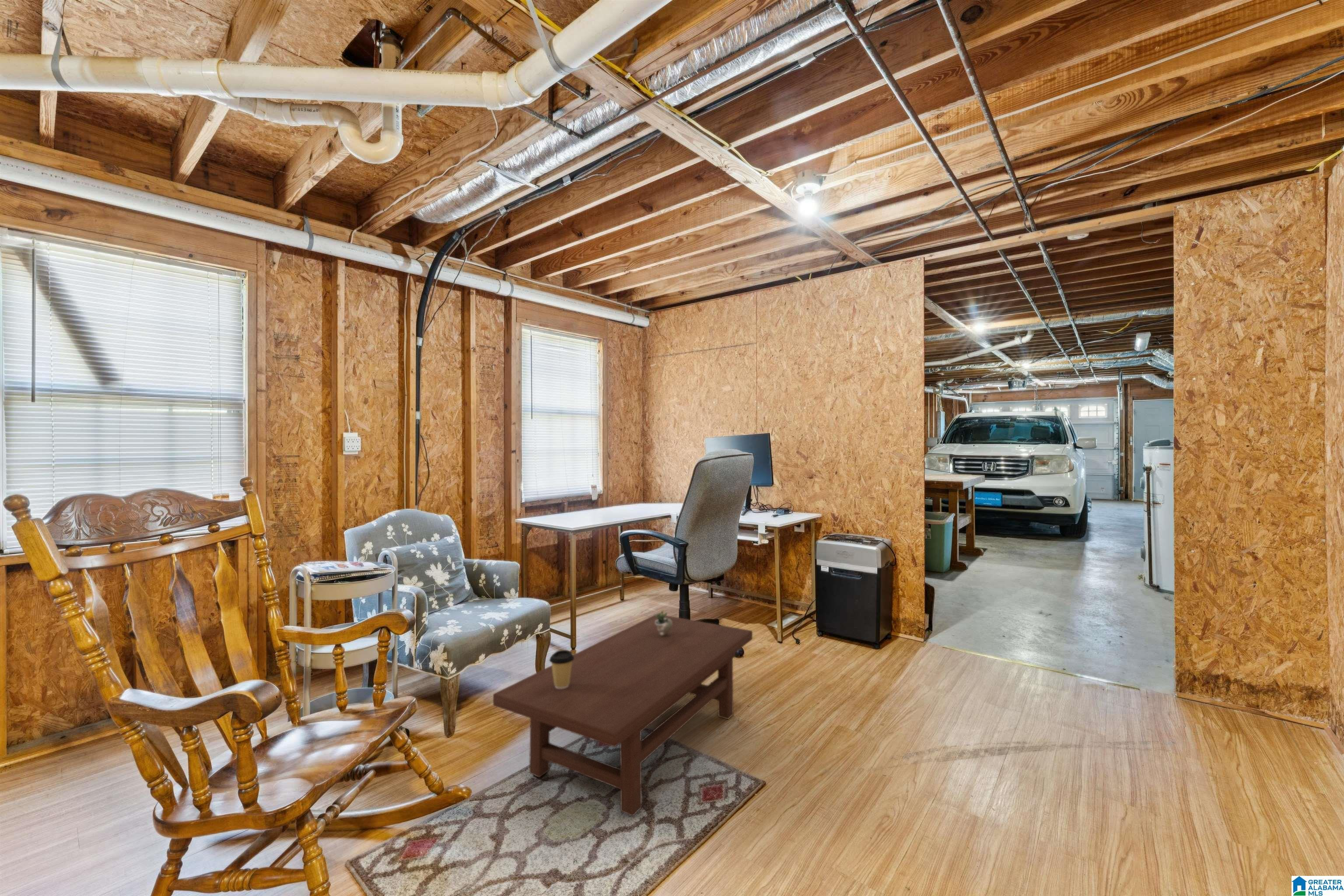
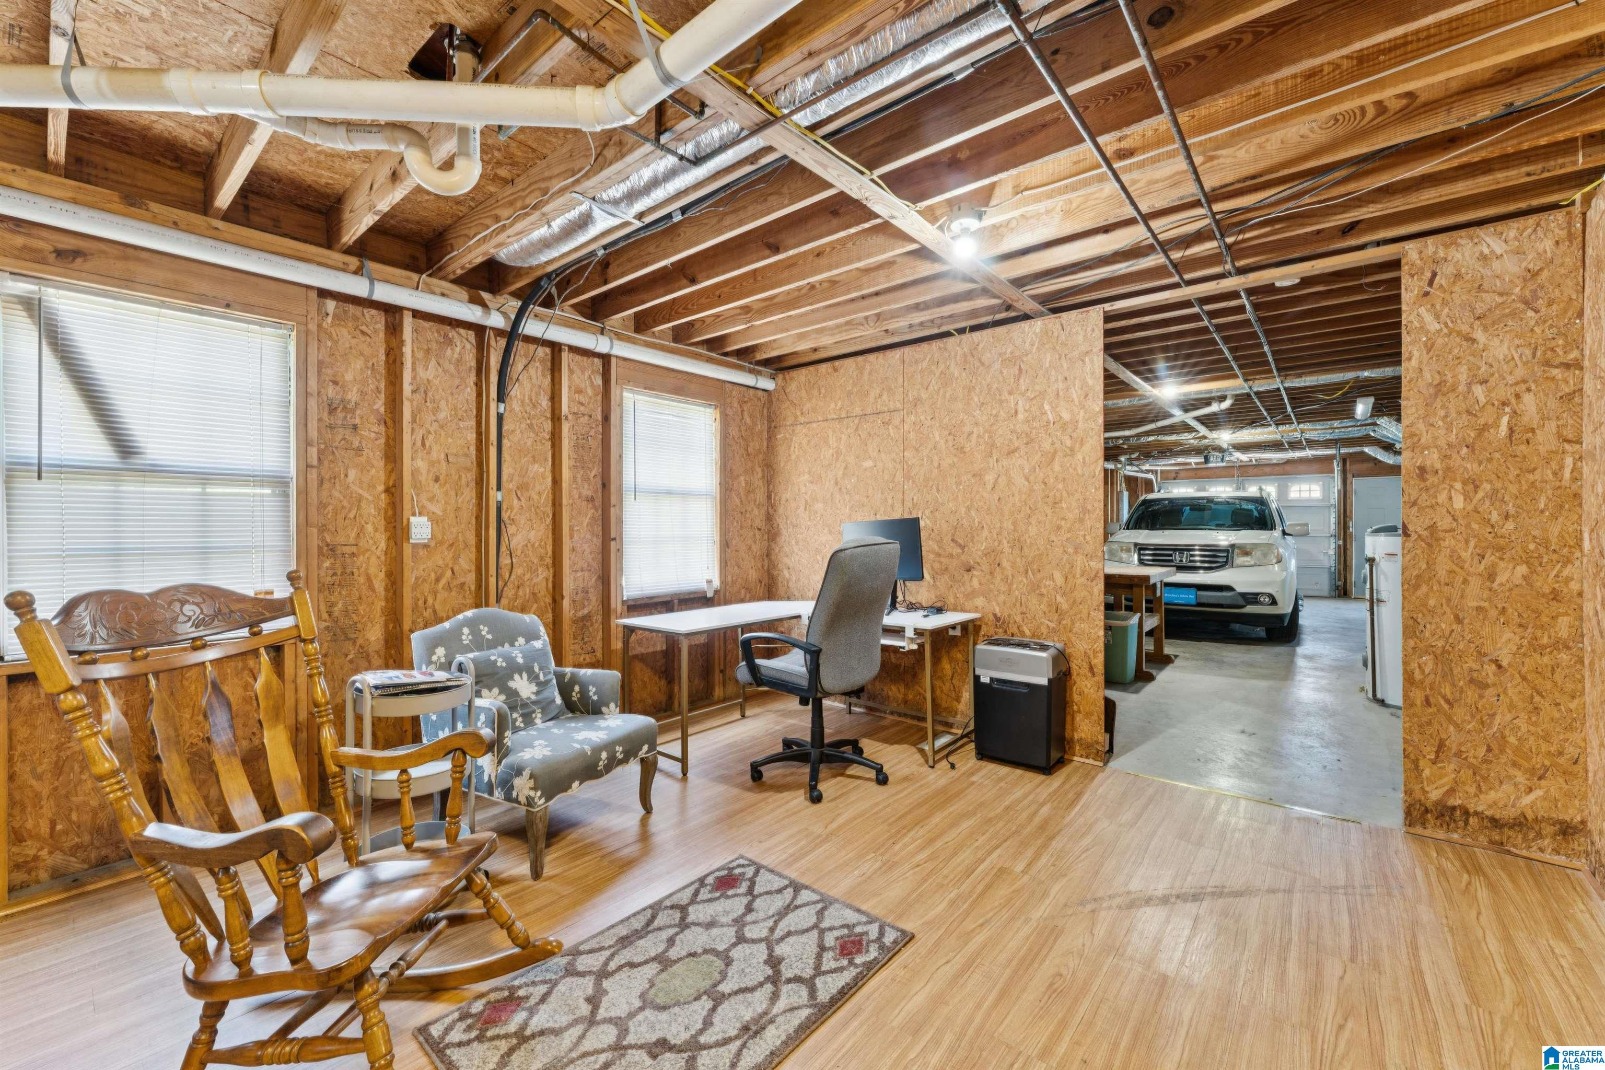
- coffee cup (562, 669)
- coffee table (641, 700)
- succulent plant (668, 622)
